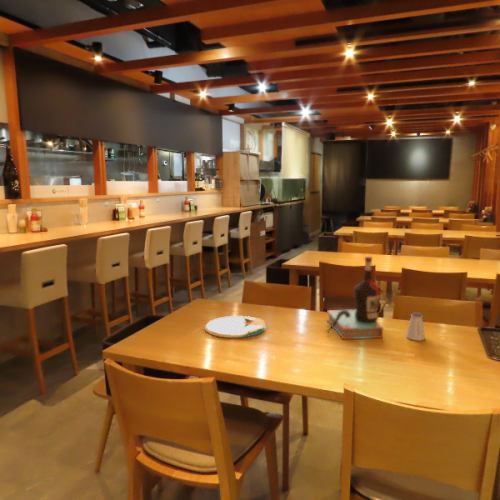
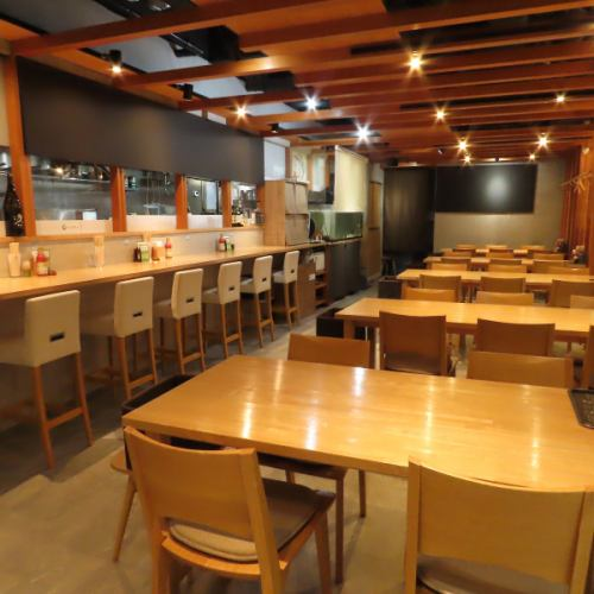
- saltshaker (416, 325)
- plate (235, 321)
- bottle (354, 292)
